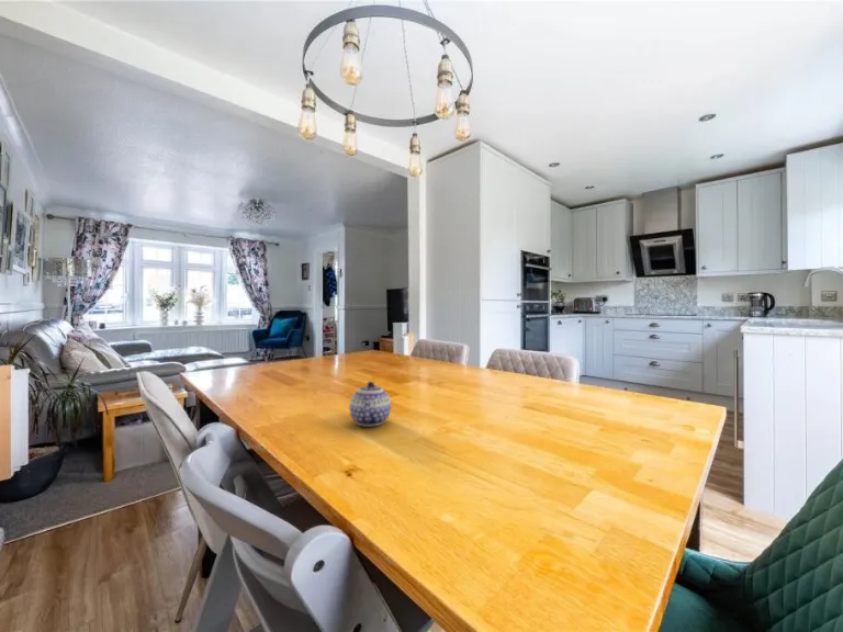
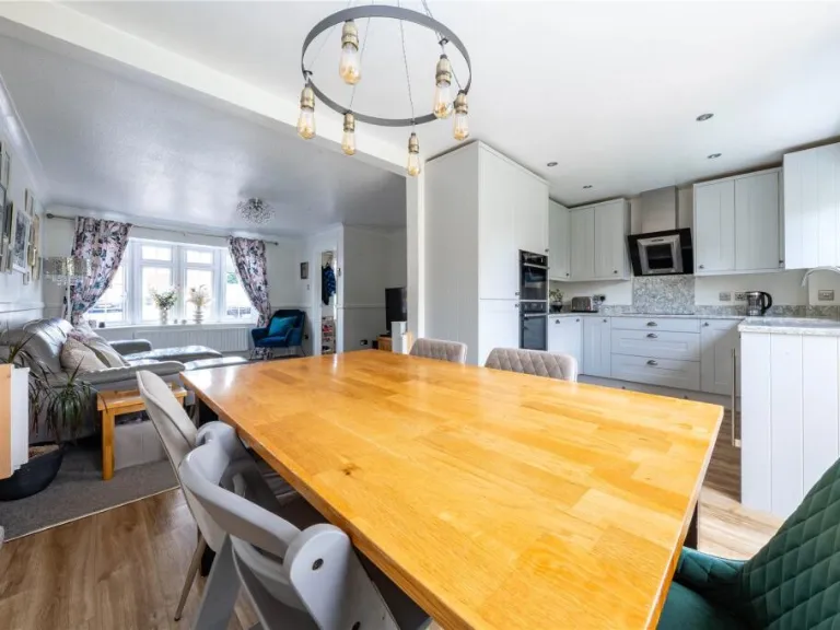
- teapot (370, 402)
